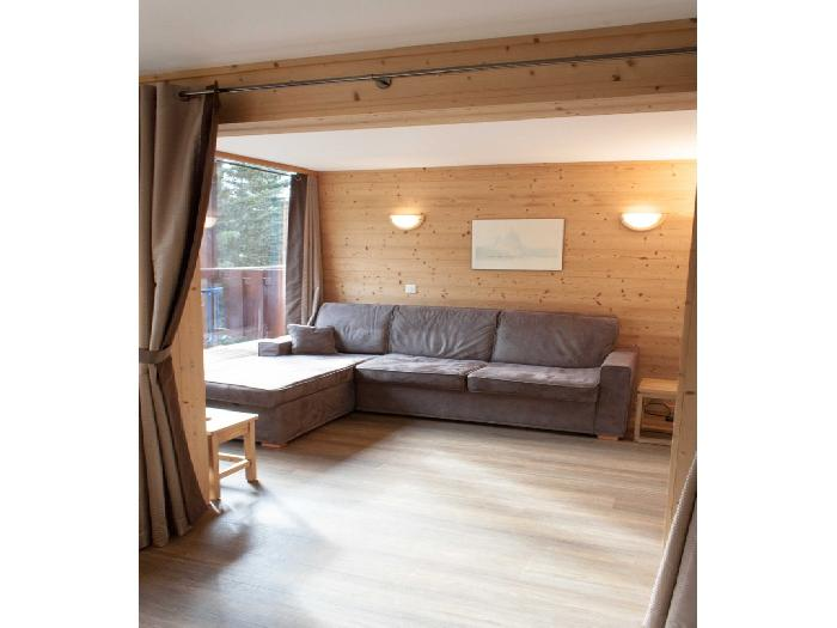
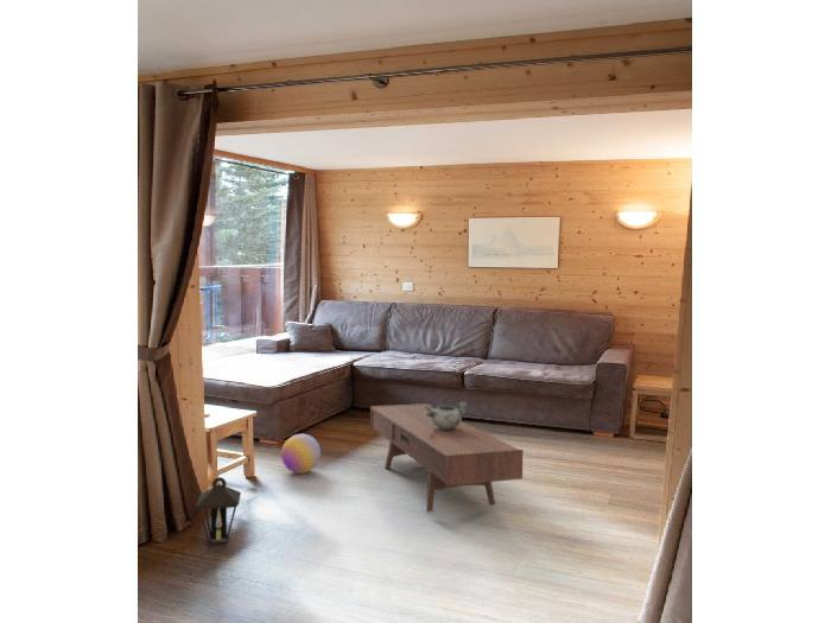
+ lantern (218, 508)
+ ball (300, 453)
+ decorative bowl (445, 414)
+ coffee table (433, 454)
